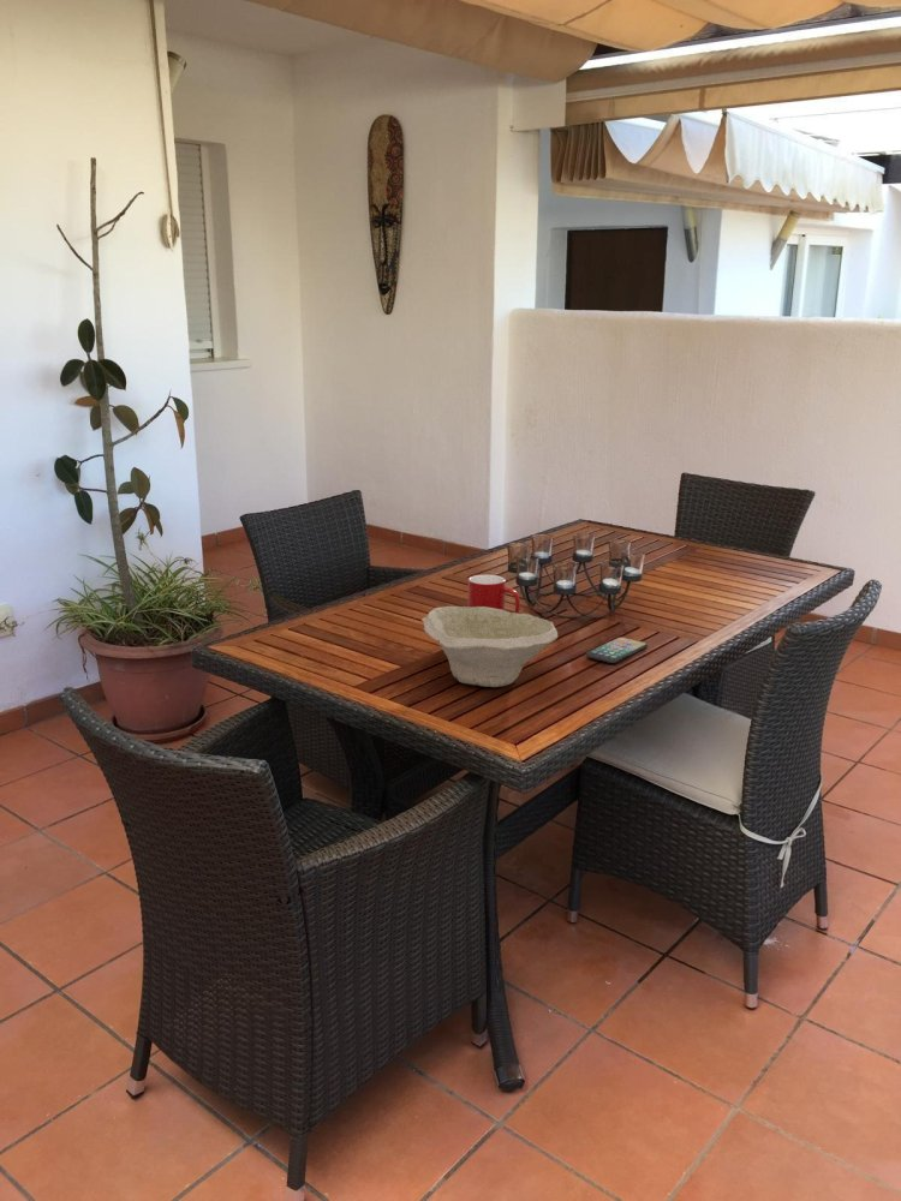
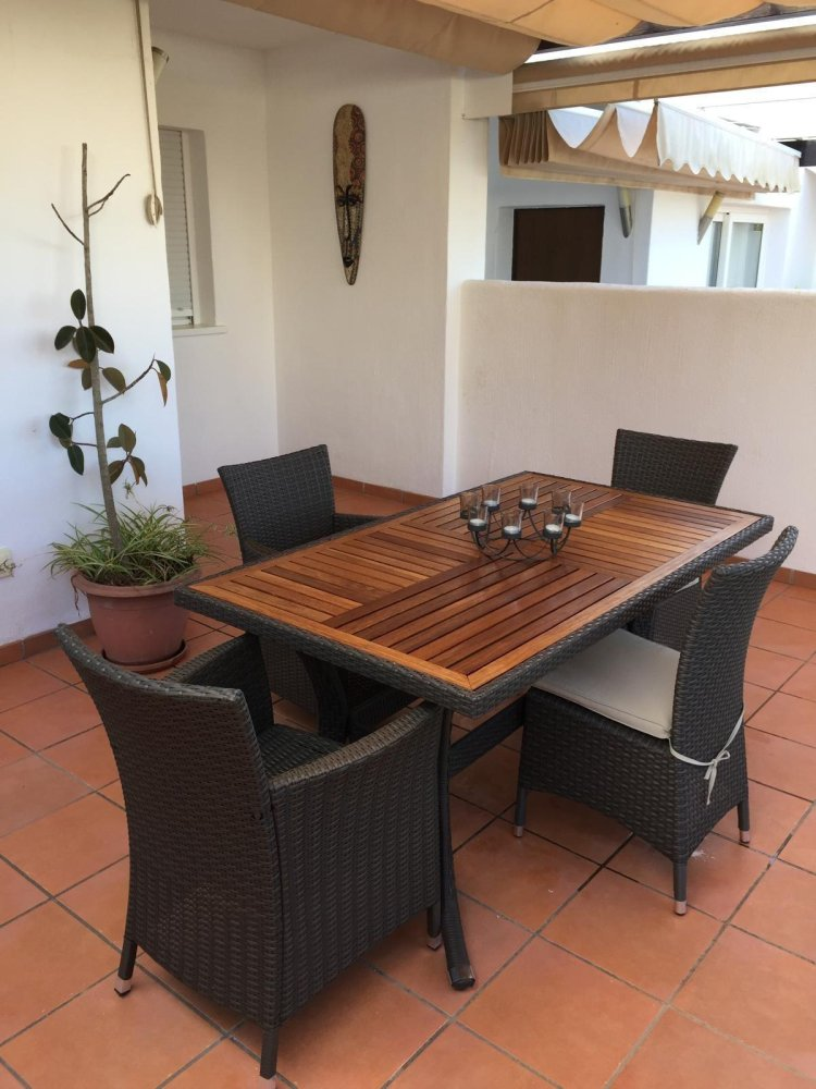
- bowl (488, 646)
- cup (491, 607)
- smartphone (616, 650)
